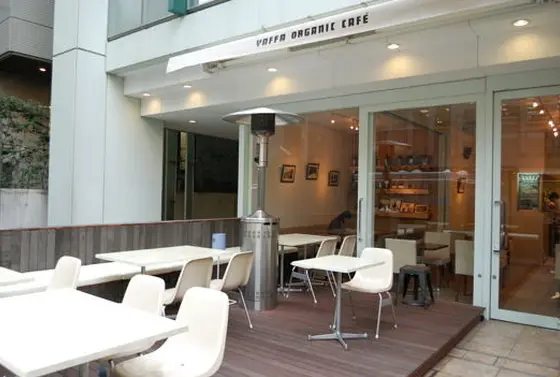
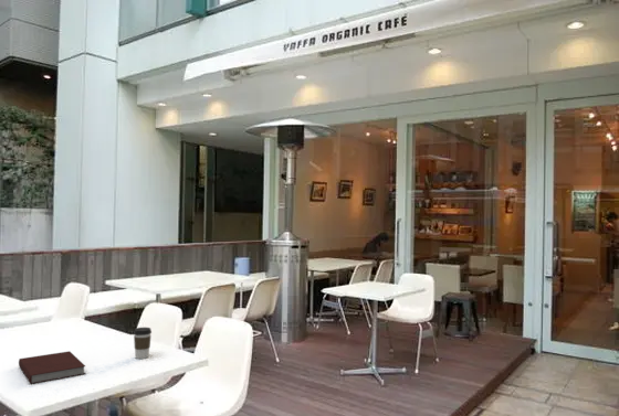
+ coffee cup (141, 342)
+ notebook (51, 365)
